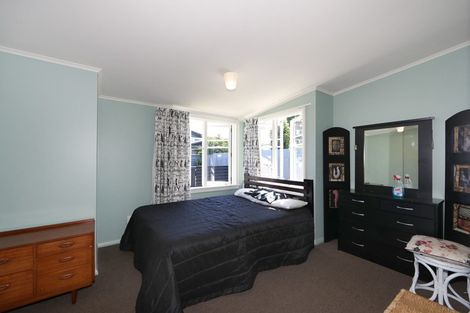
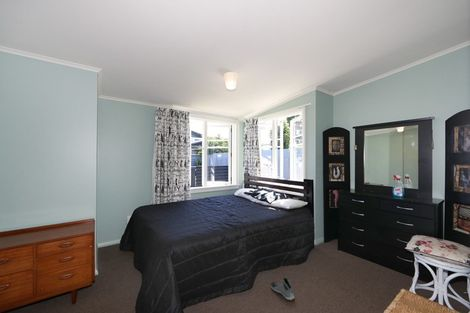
+ sneaker (282, 284)
